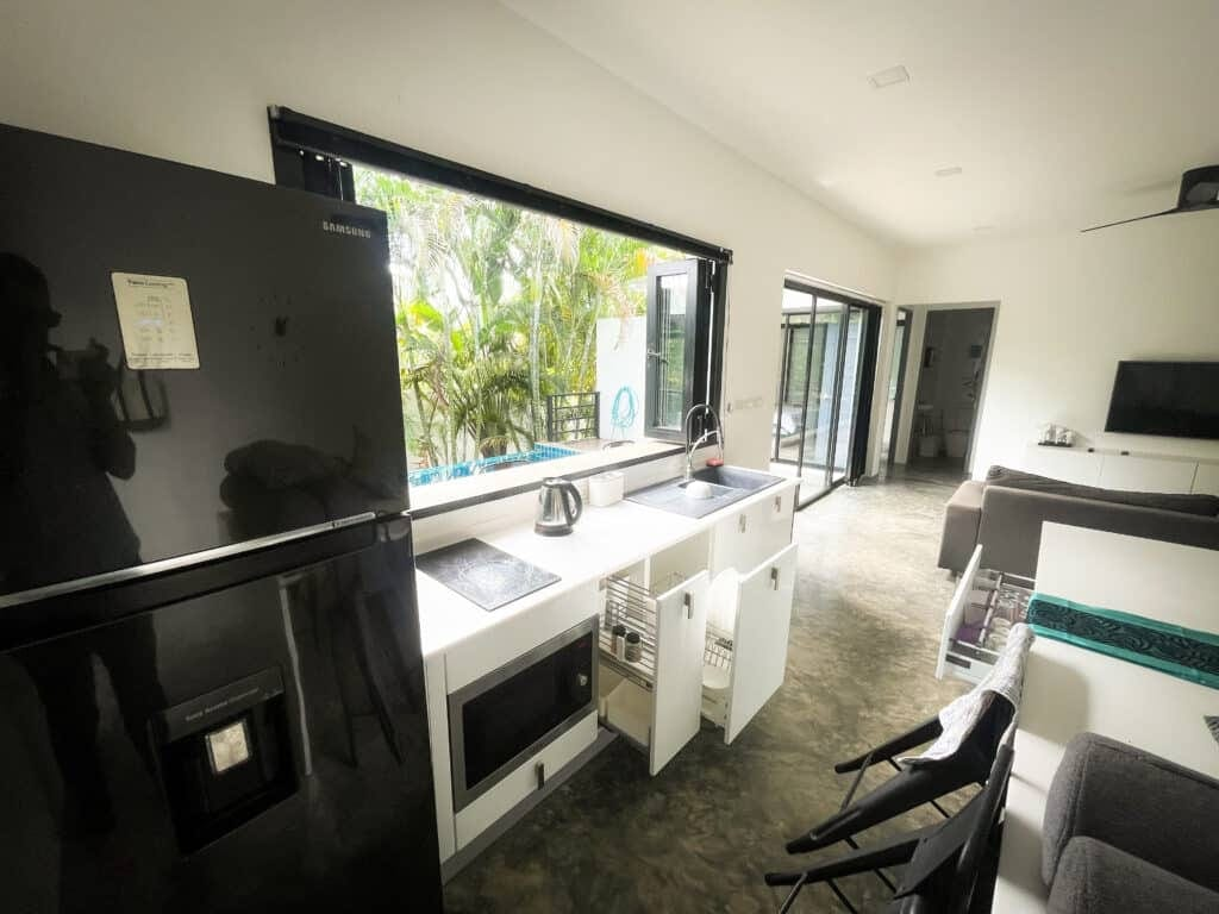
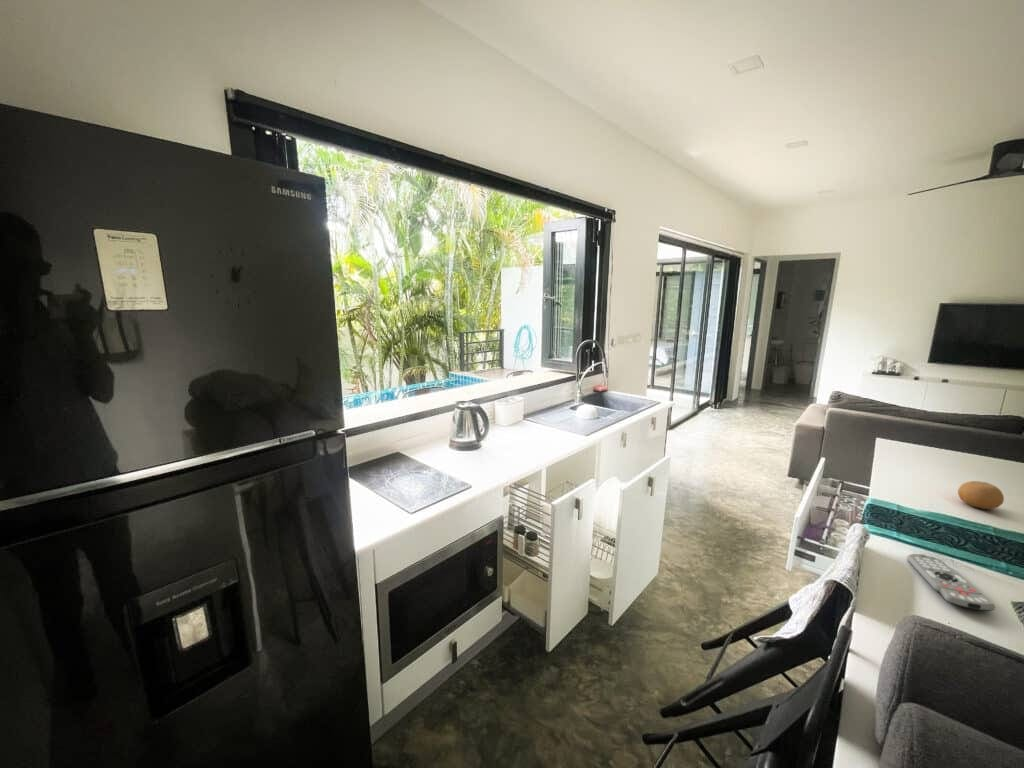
+ fruit (980, 494)
+ remote control (944, 579)
